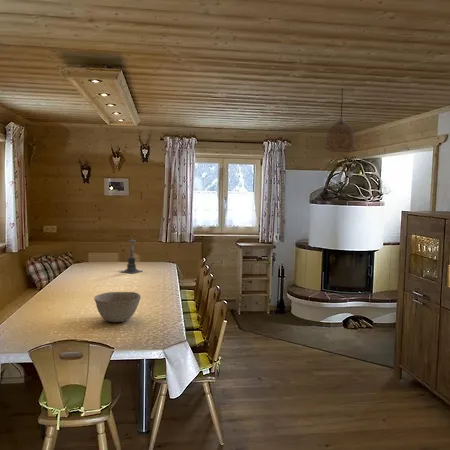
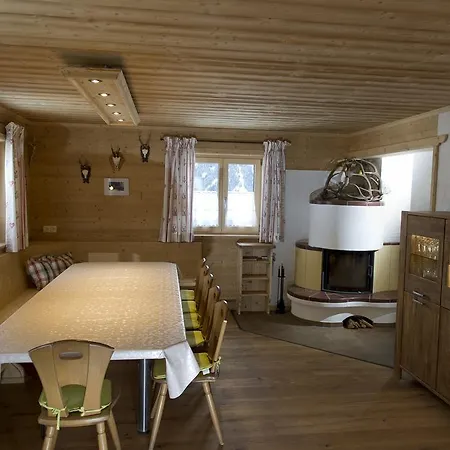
- bowl (117, 308)
- candle holder (131, 253)
- pendant lamp (341, 119)
